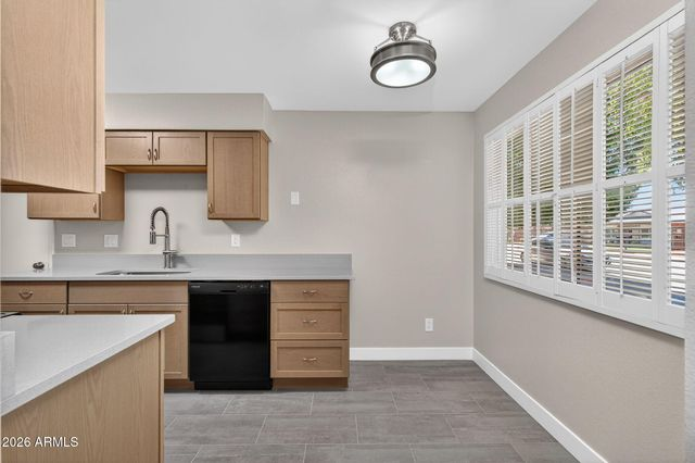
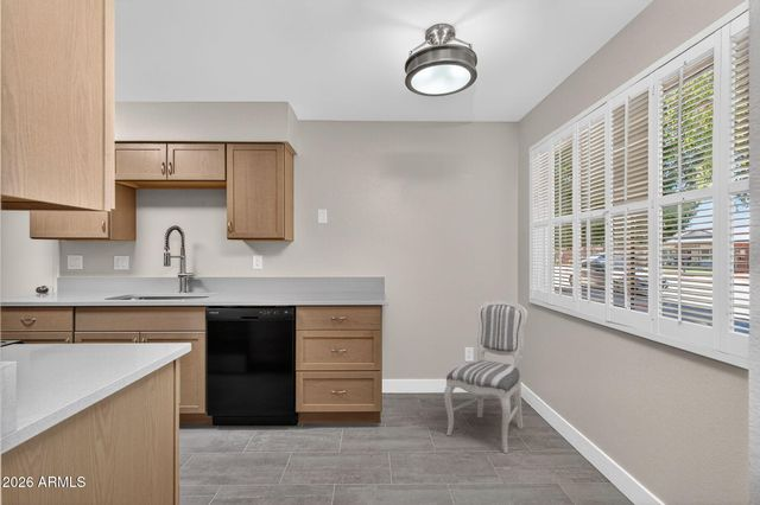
+ dining chair (489, 366)
